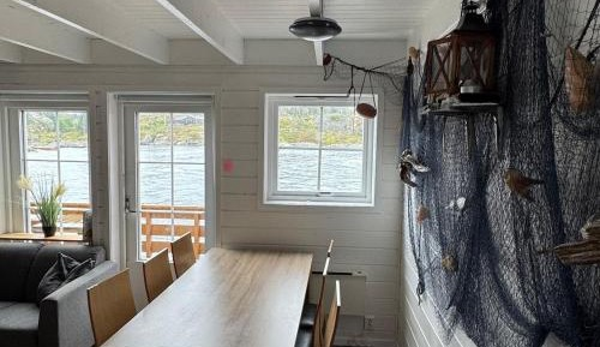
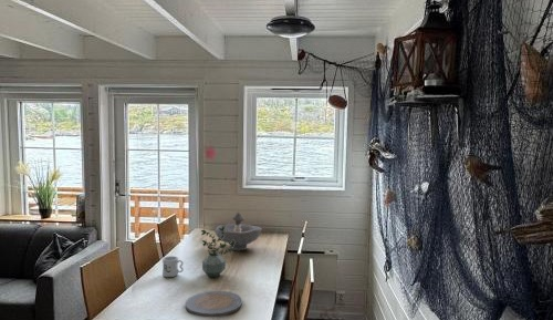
+ plate (213, 302)
+ potted plant (217, 249)
+ decorative bowl (238, 229)
+ mug (173, 266)
